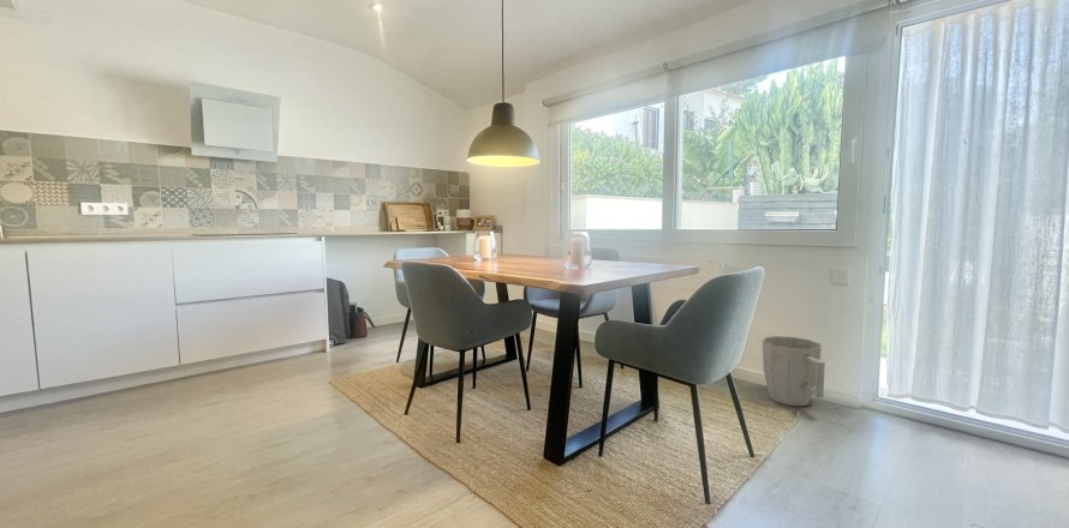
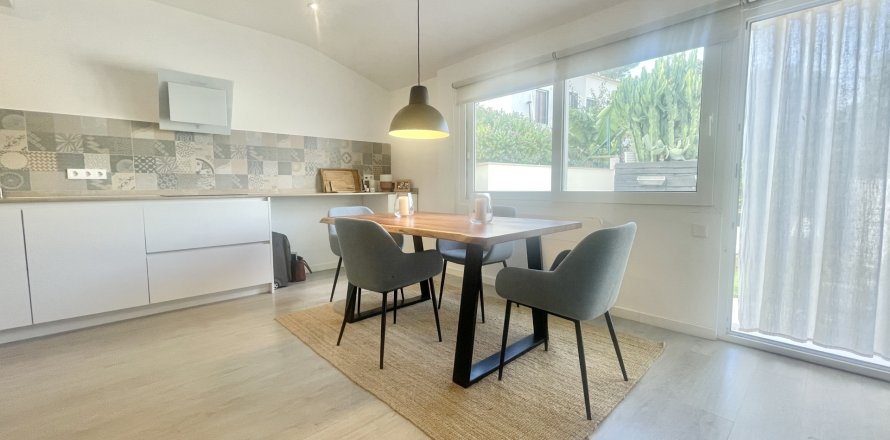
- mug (795, 372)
